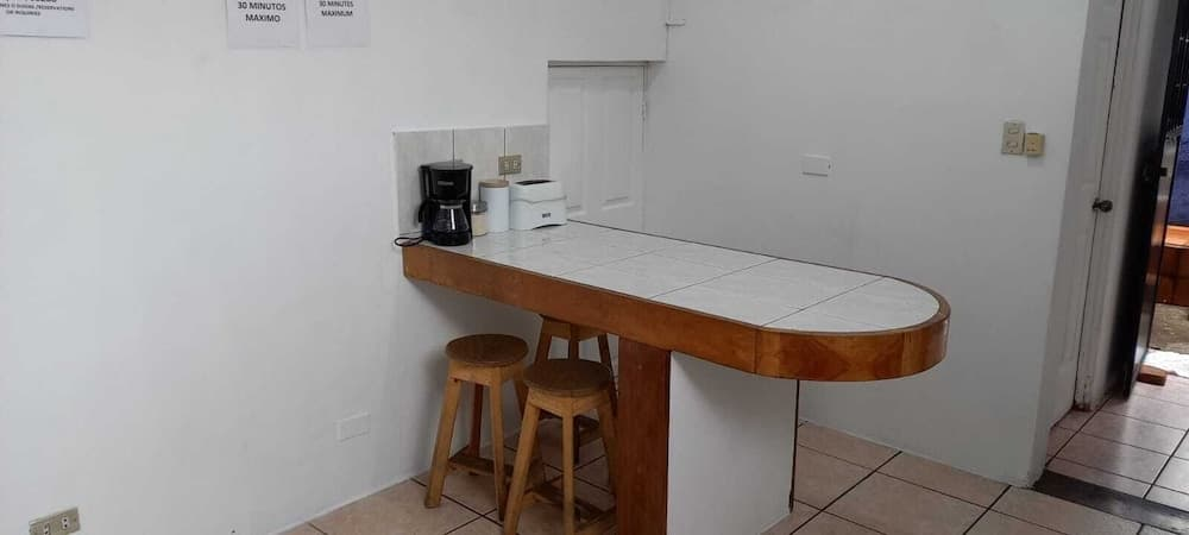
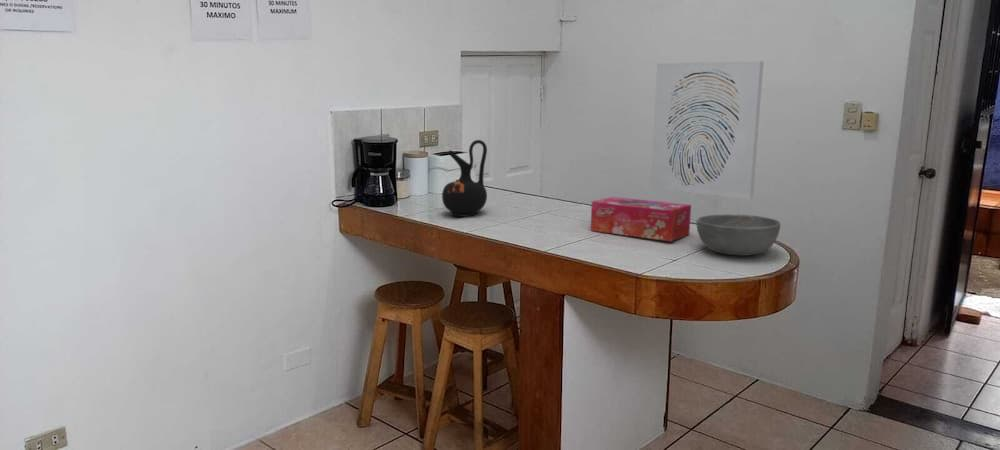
+ wall art (703, 129)
+ tissue box (640, 217)
+ bowl (736, 235)
+ ceramic jug (464, 177)
